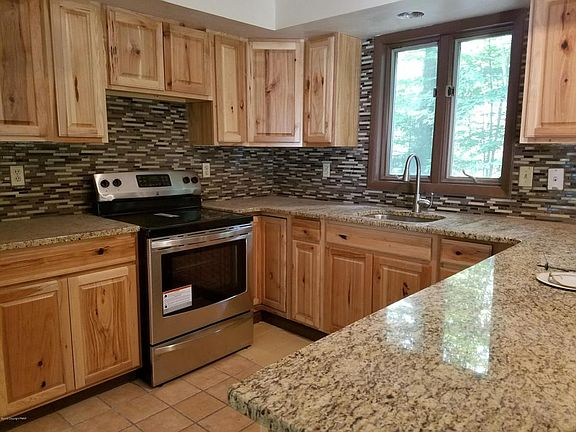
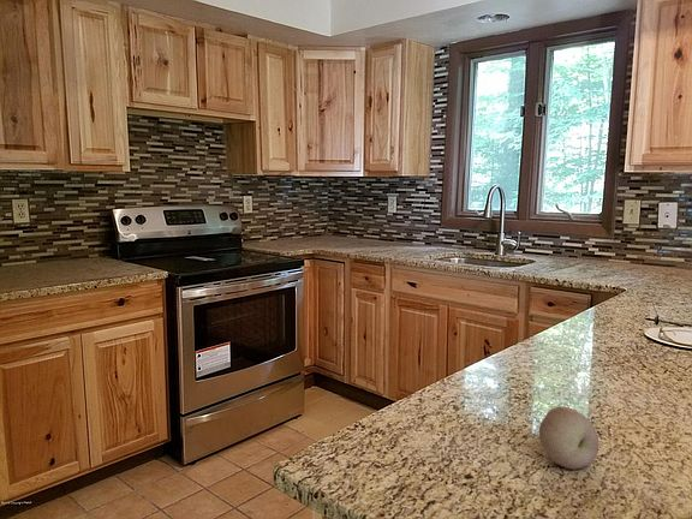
+ fruit (568, 434)
